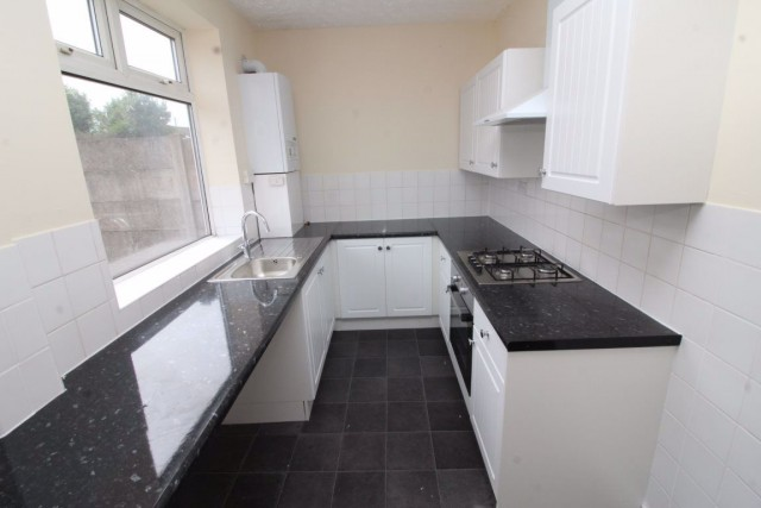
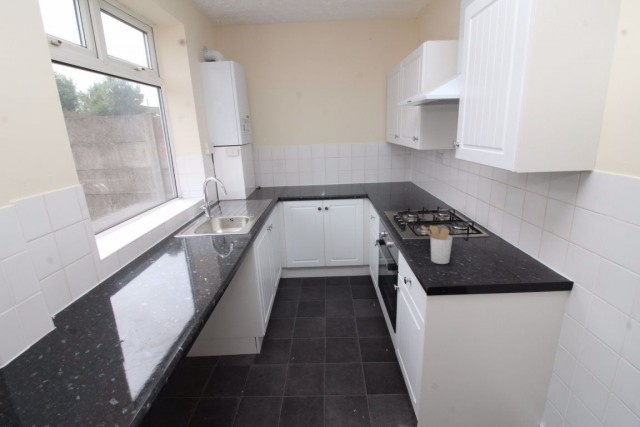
+ utensil holder (435, 243)
